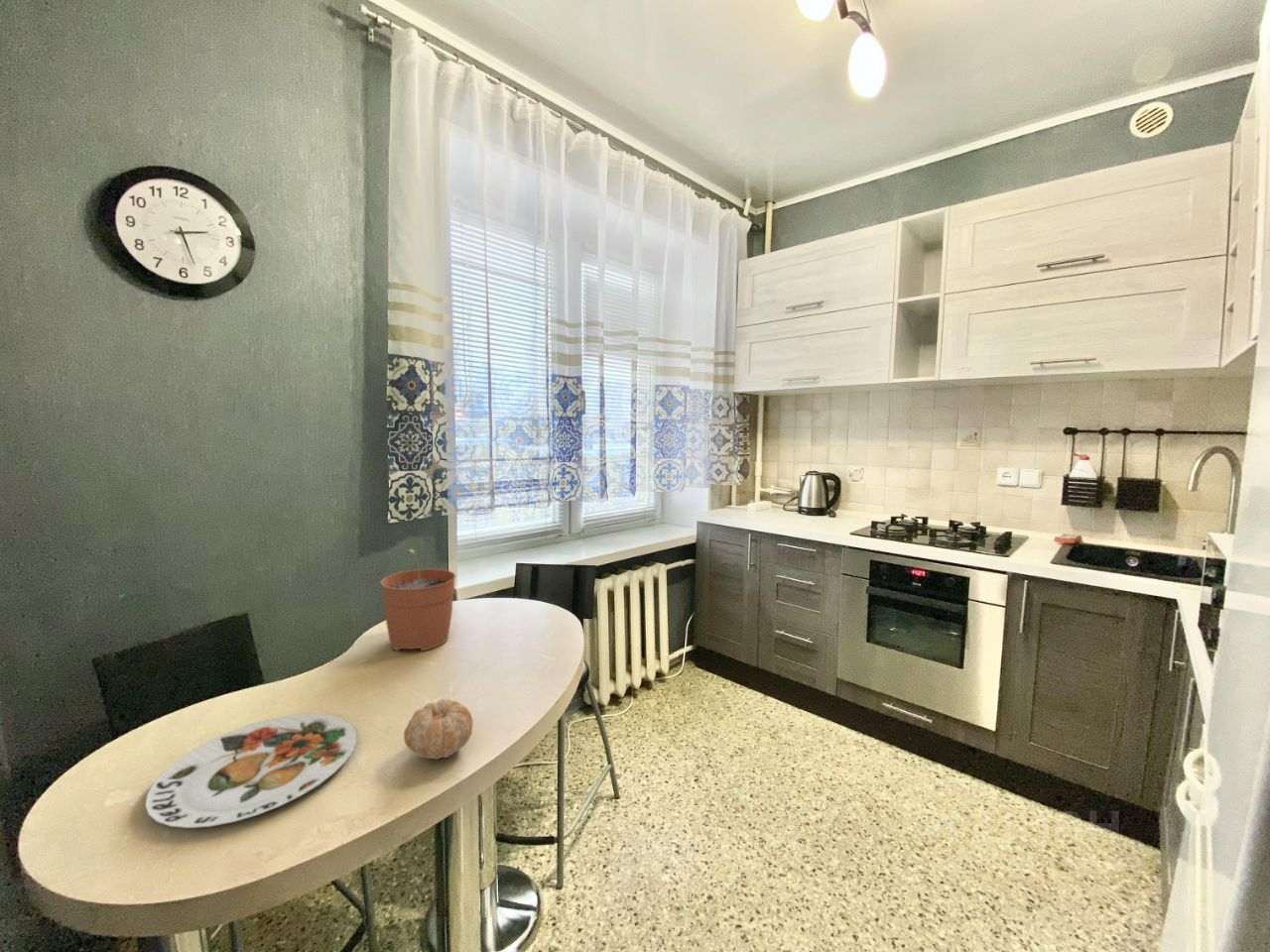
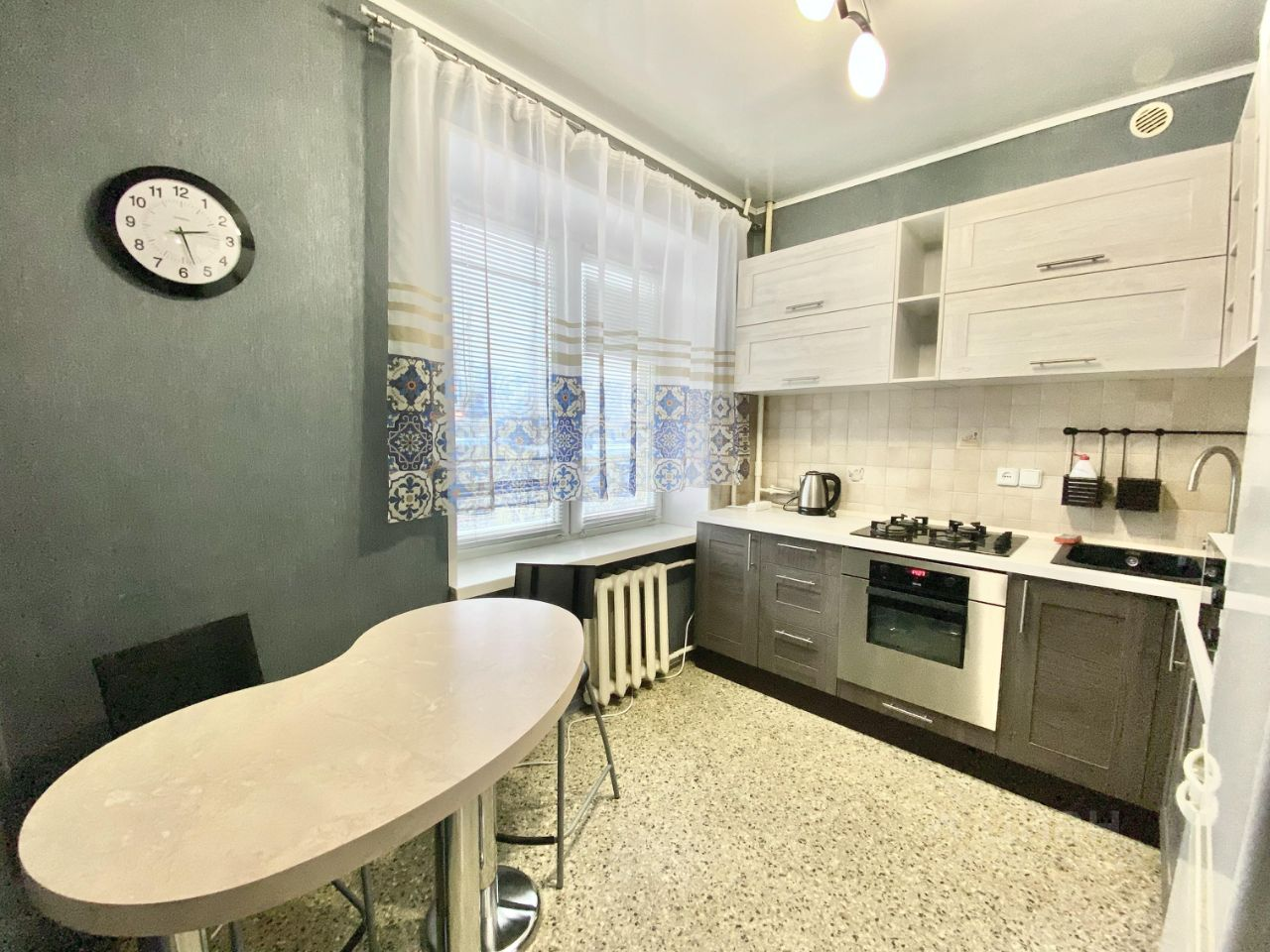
- plate (262, 764)
- fruit (440, 730)
- plant pot (419, 593)
